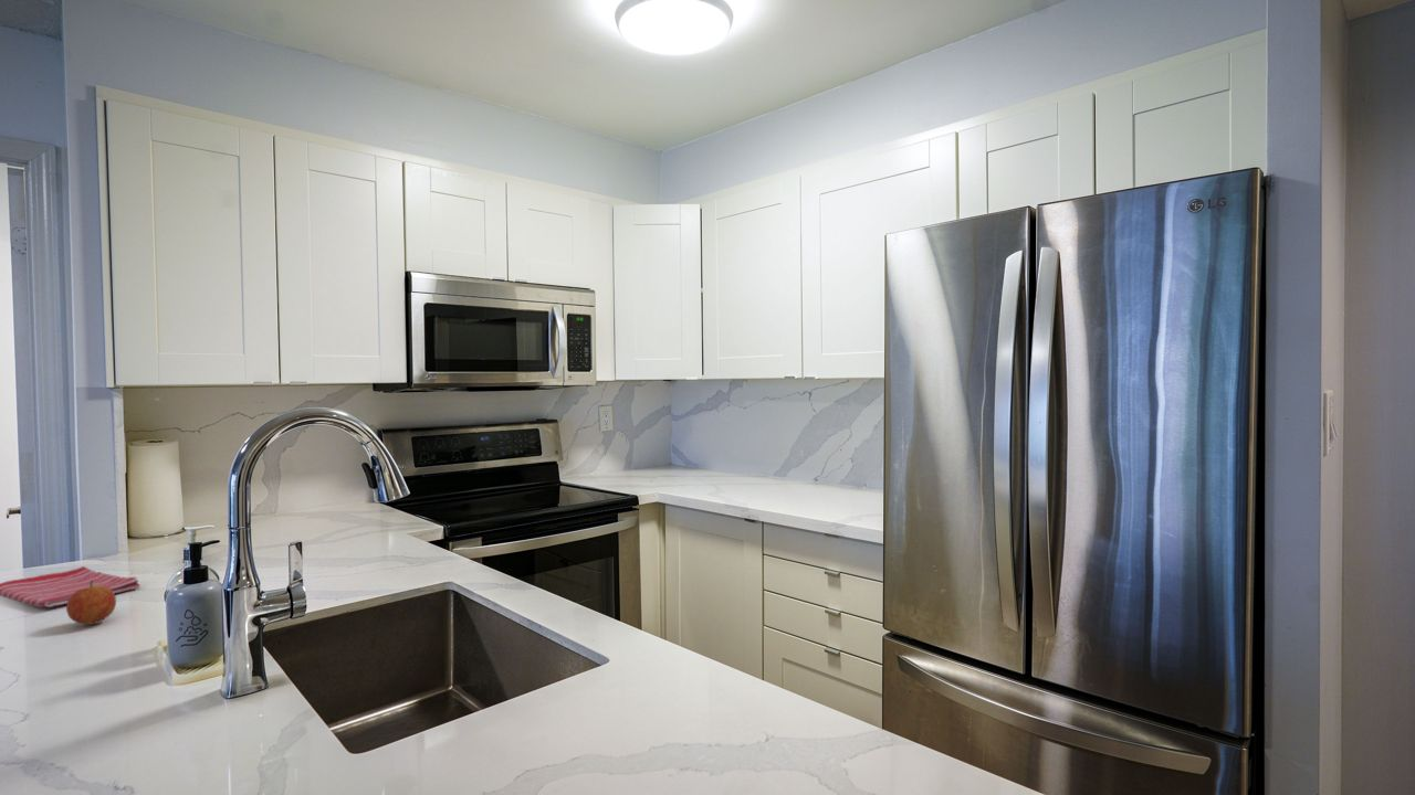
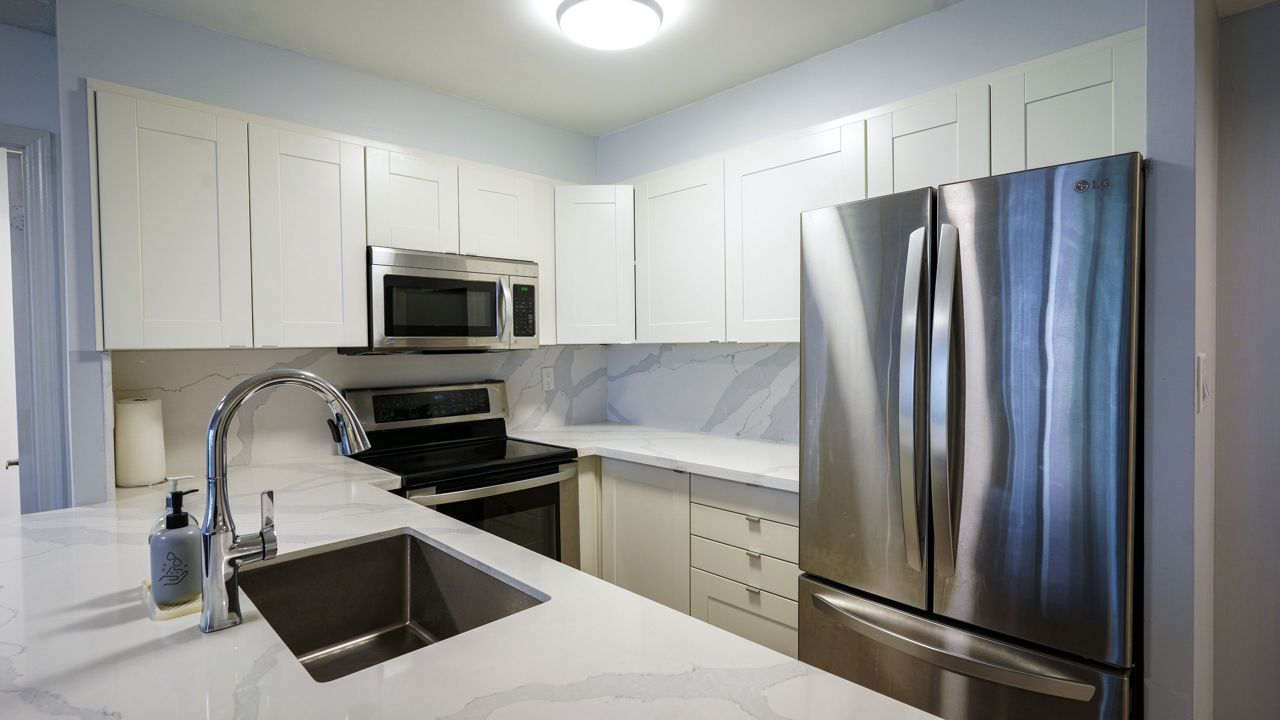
- dish towel (66, 585)
- fruit (91, 602)
